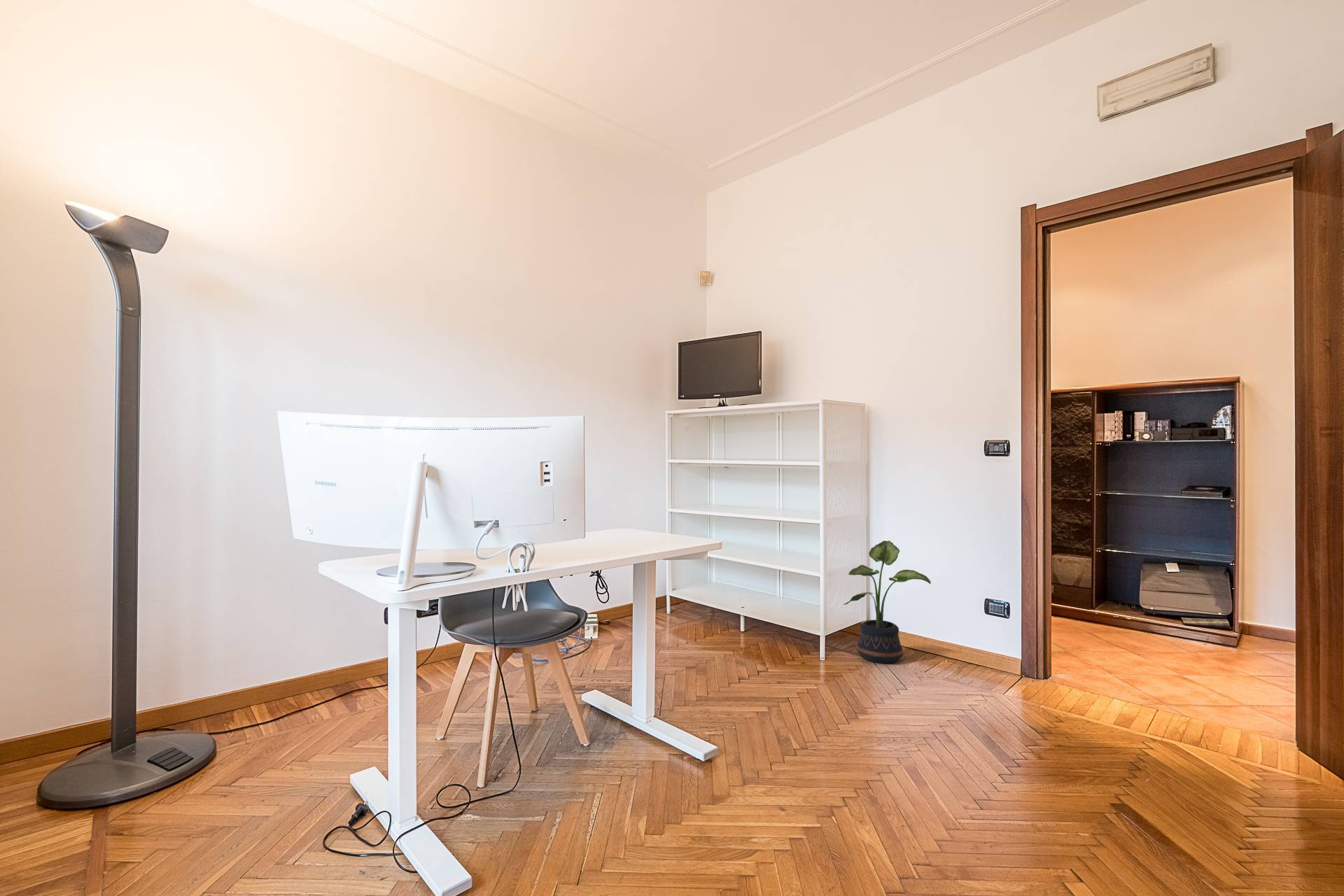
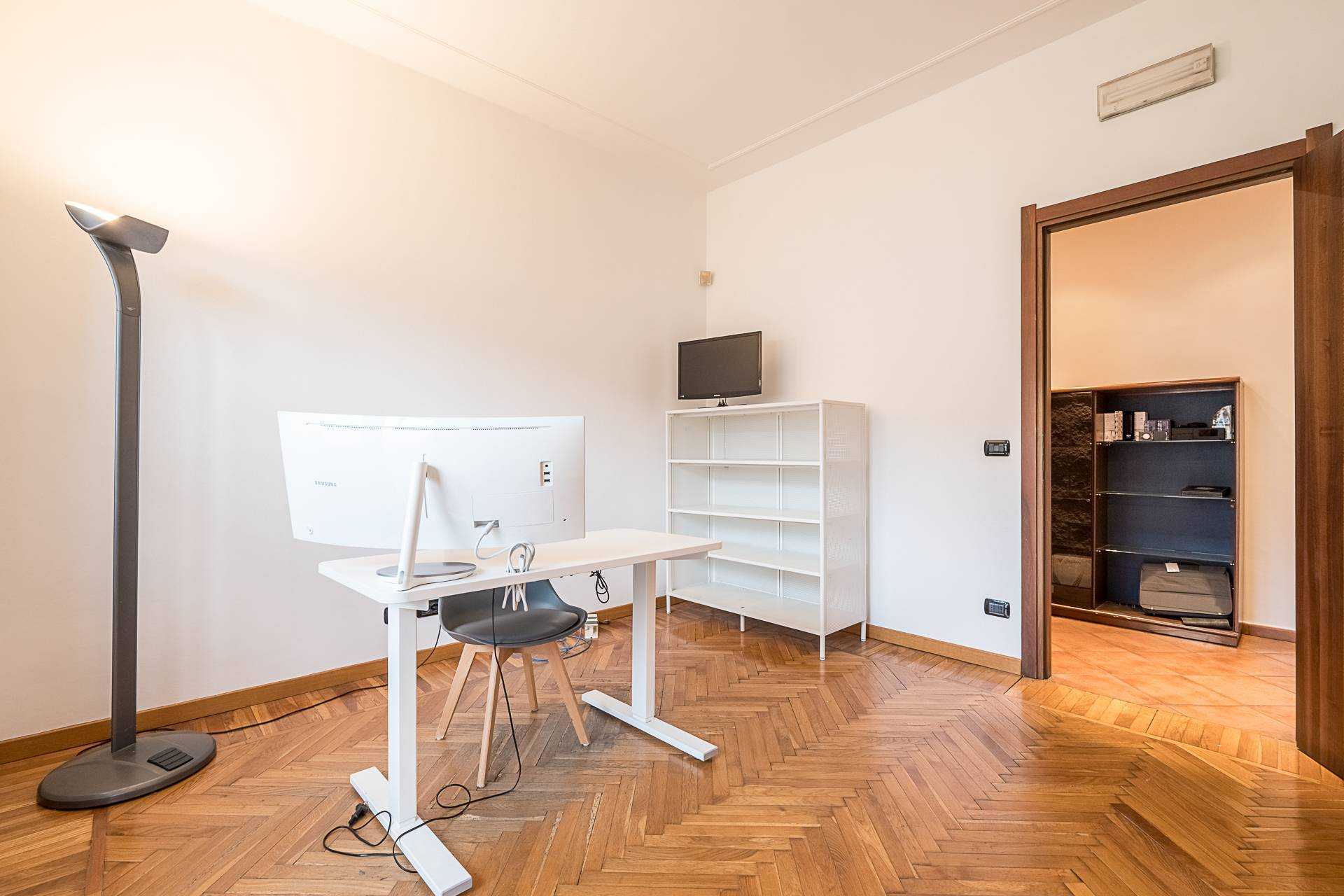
- potted plant (884, 601)
